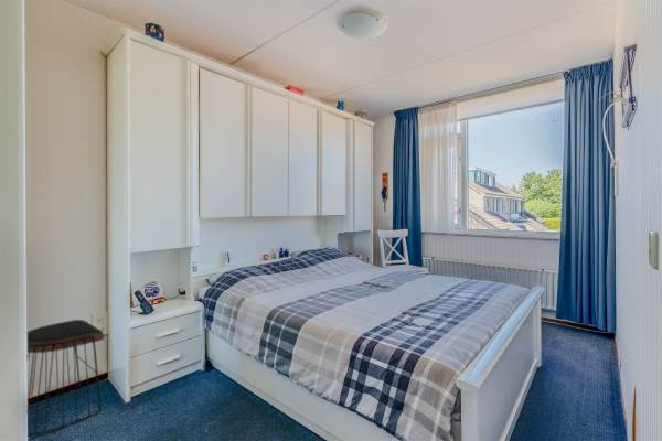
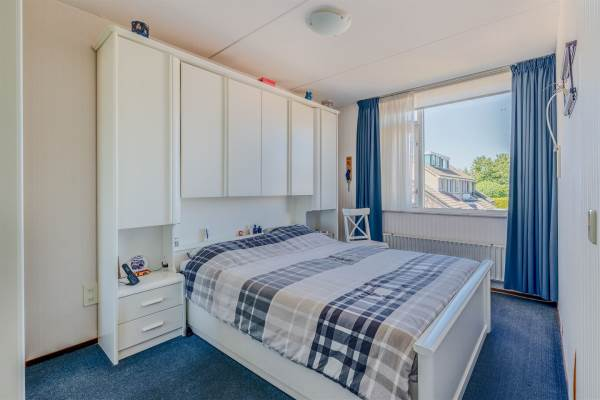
- stool (56, 372)
